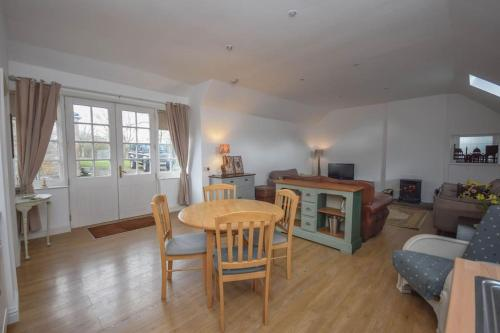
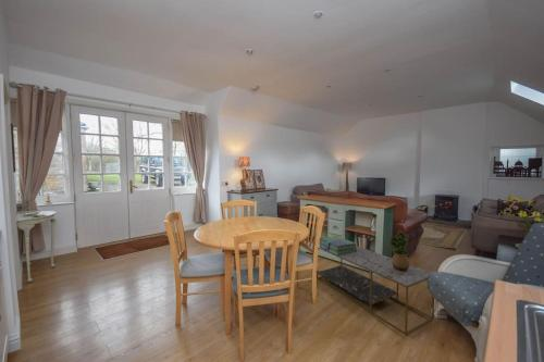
+ stack of books (336, 244)
+ potted plant (398, 250)
+ coffee table (366, 277)
